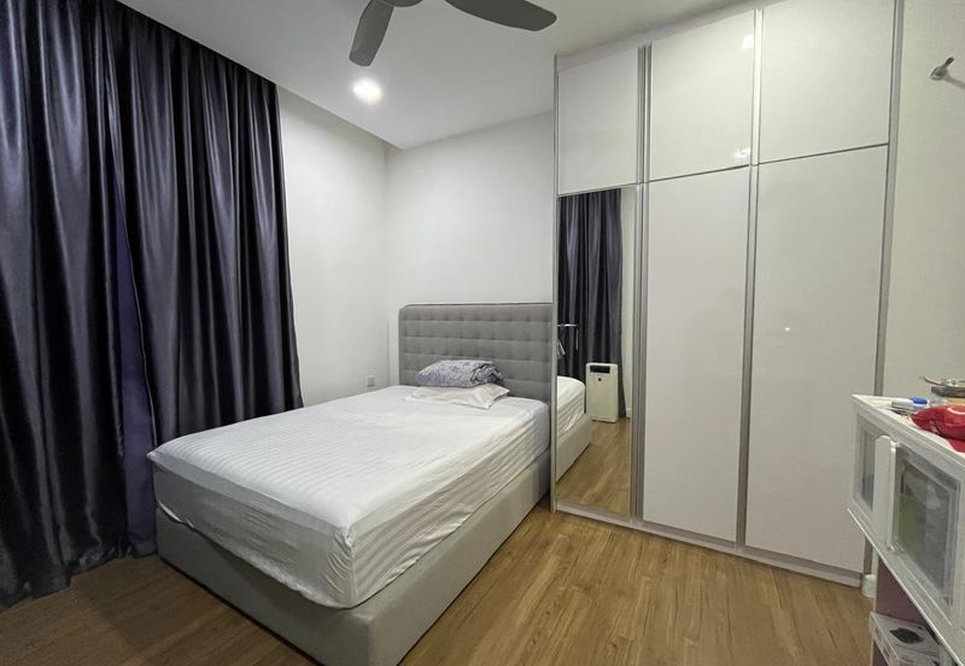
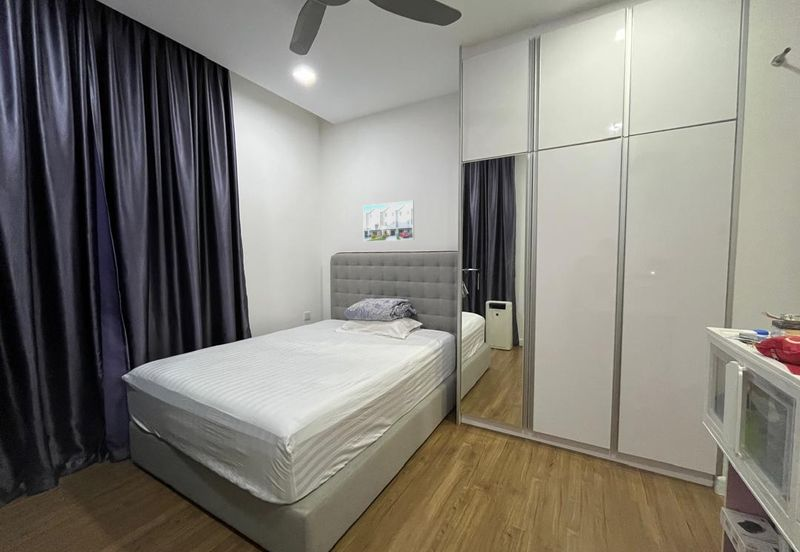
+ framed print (387, 222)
